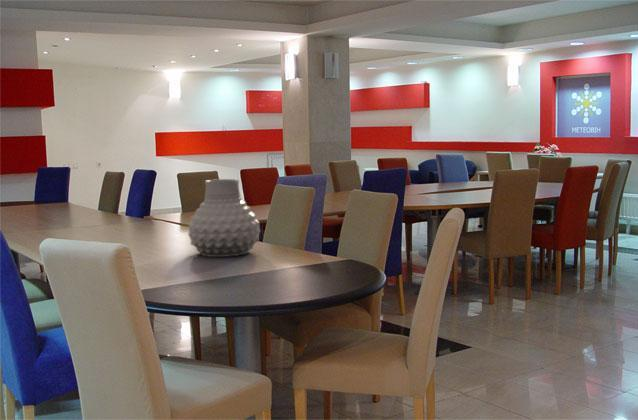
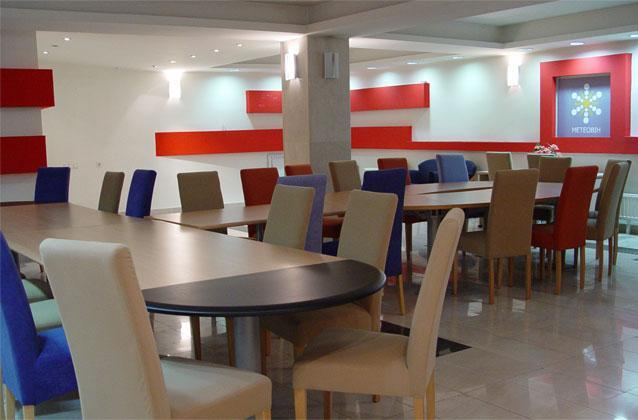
- vase (223, 216)
